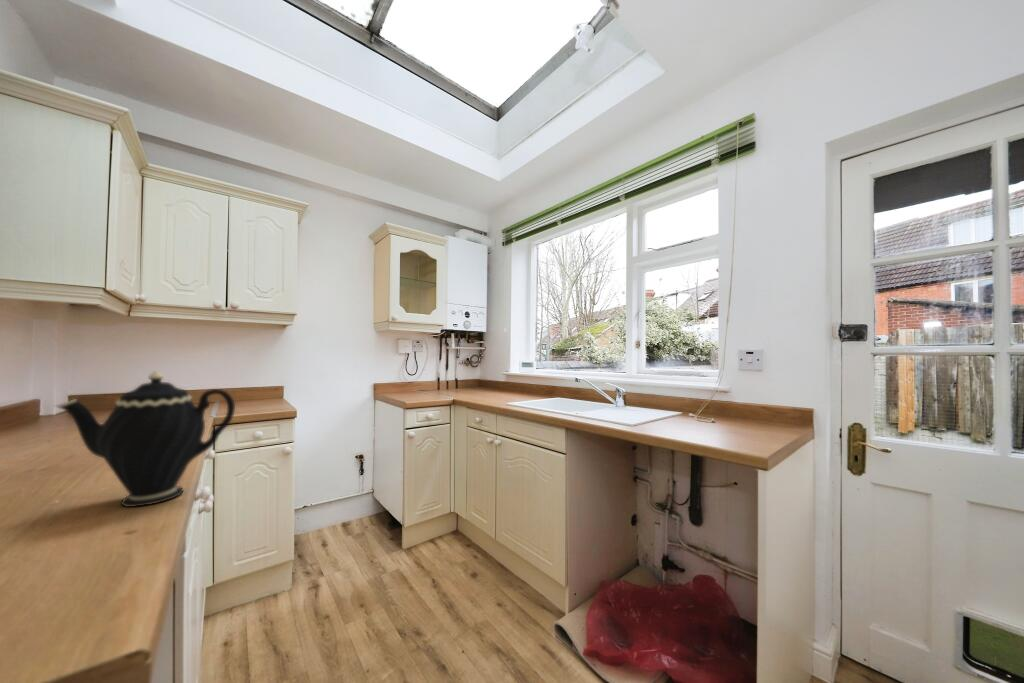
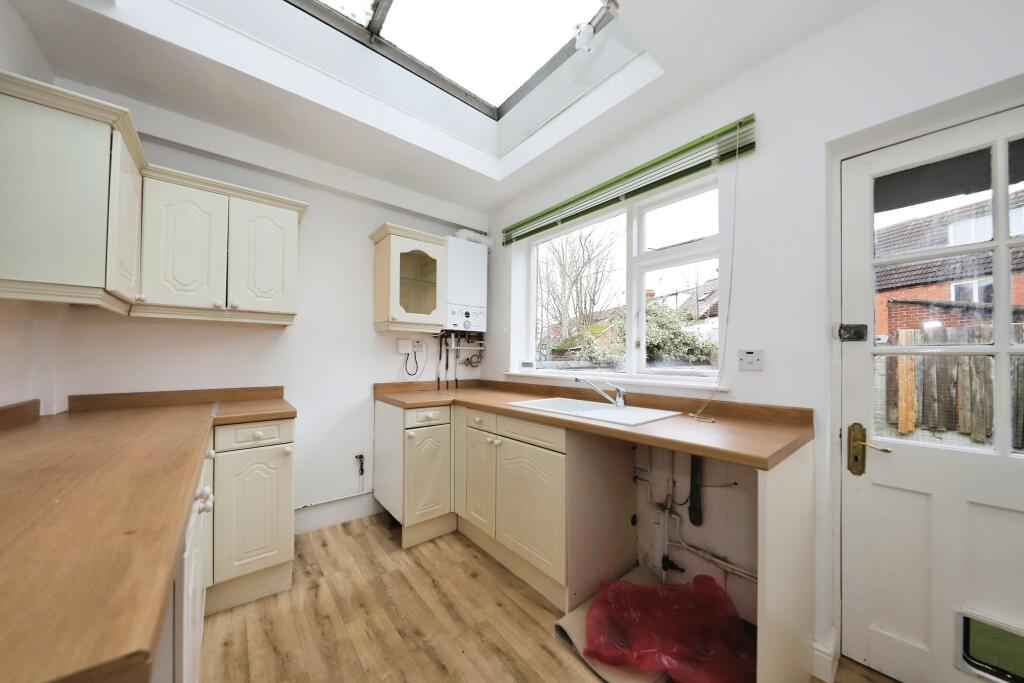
- teapot (151, 434)
